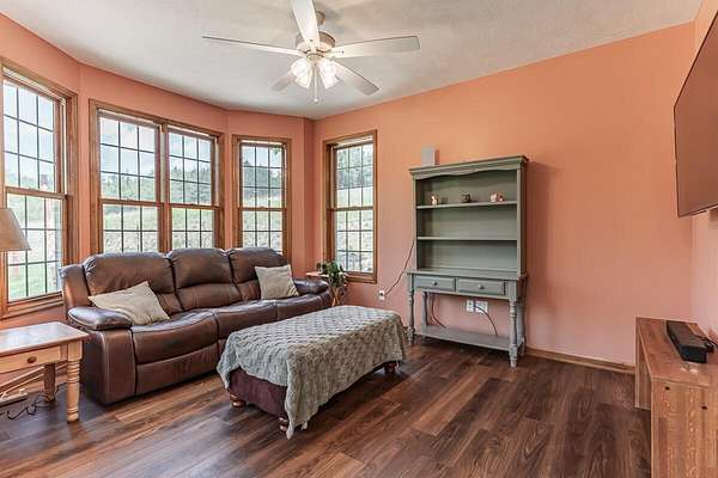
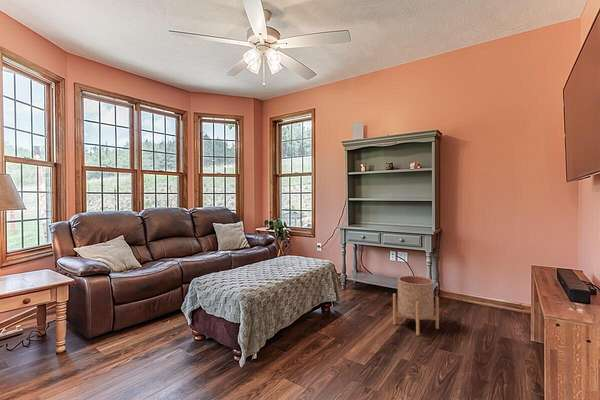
+ planter (415, 303)
